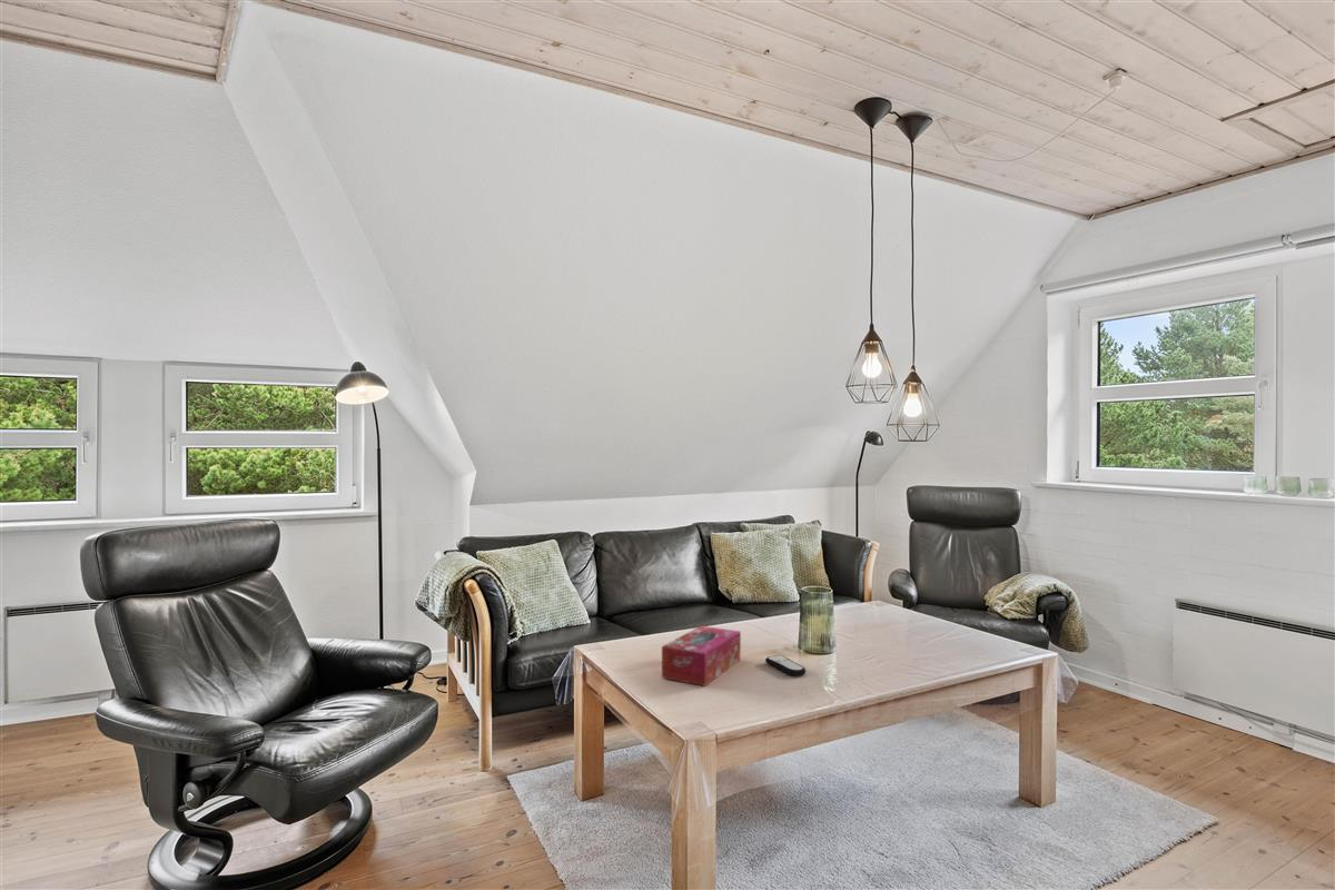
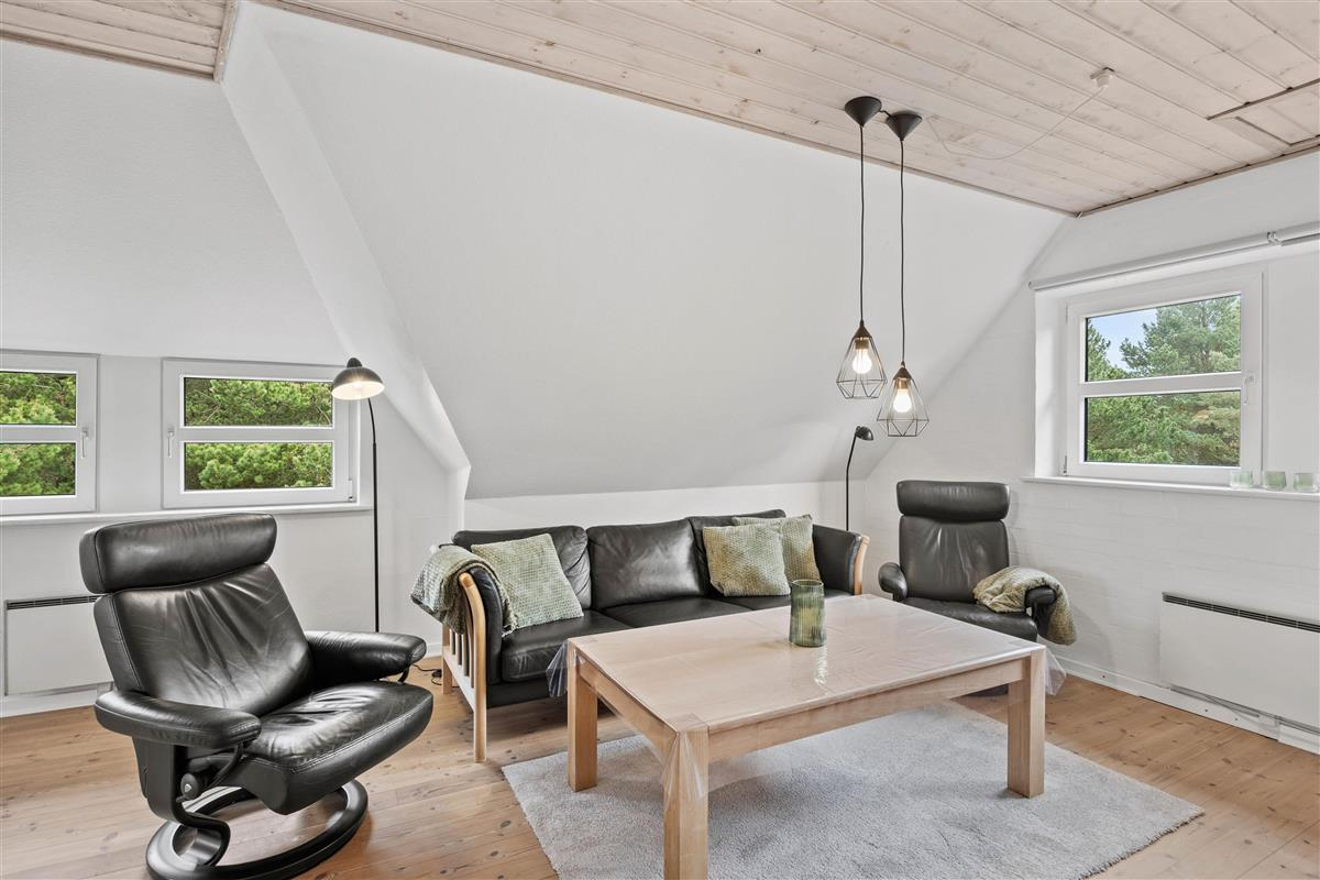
- remote control (785, 664)
- tissue box (702, 653)
